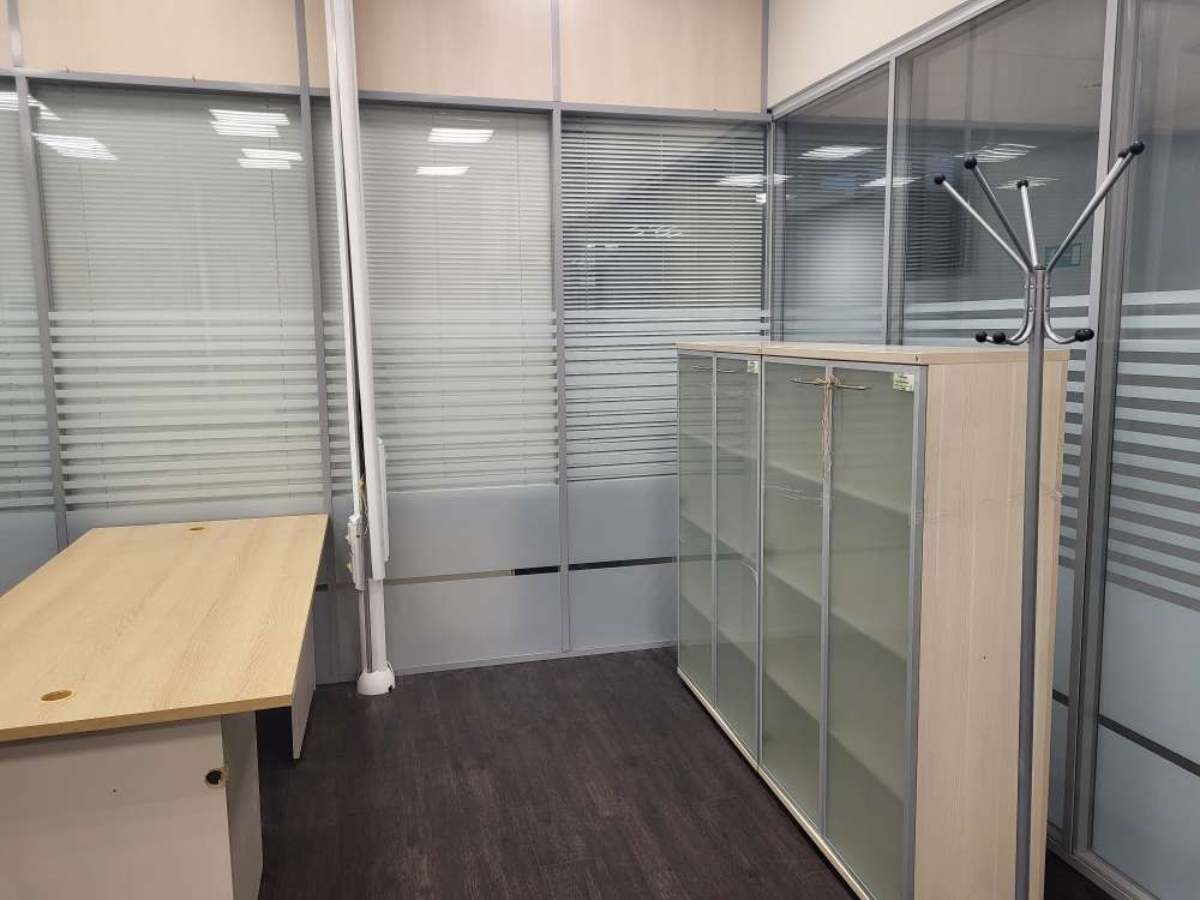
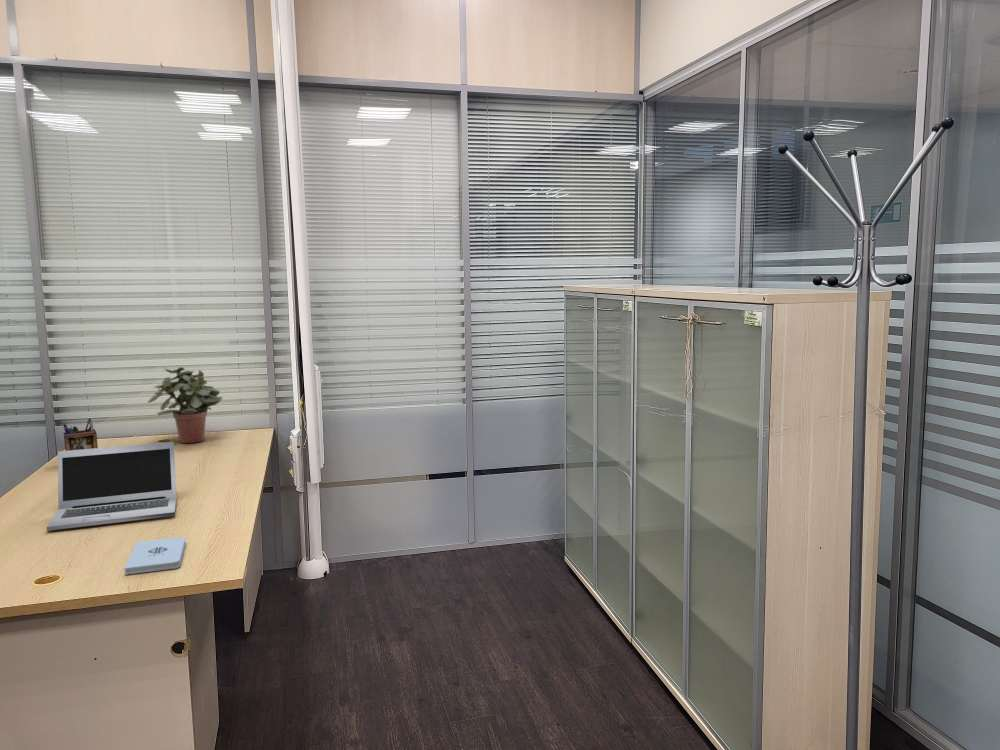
+ desk organizer (80, 441)
+ notepad (157, 554)
+ laptop (115, 483)
+ potted plant (189, 404)
